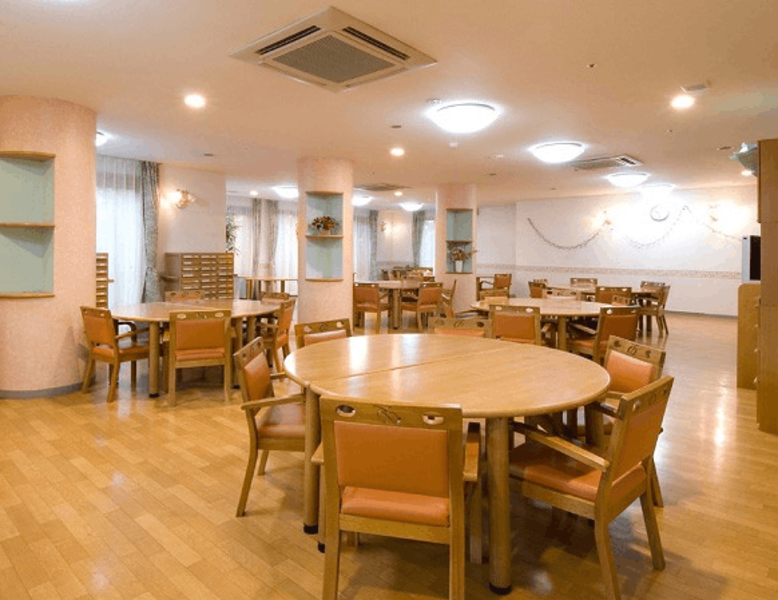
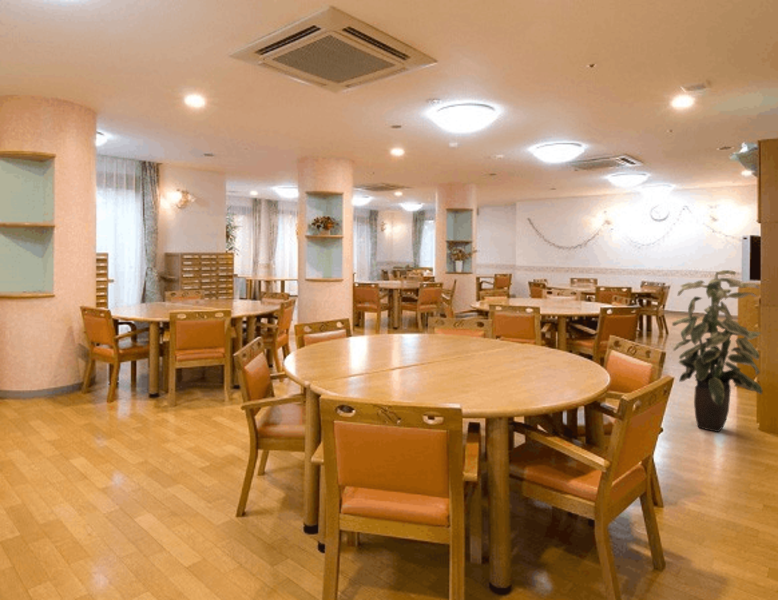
+ indoor plant (717, 351)
